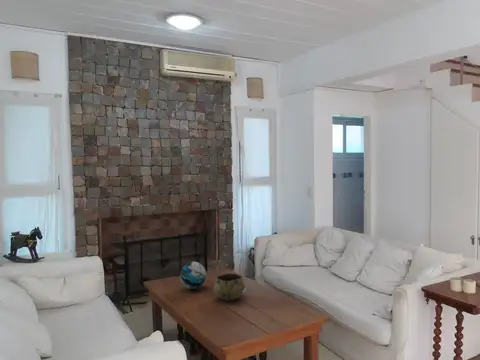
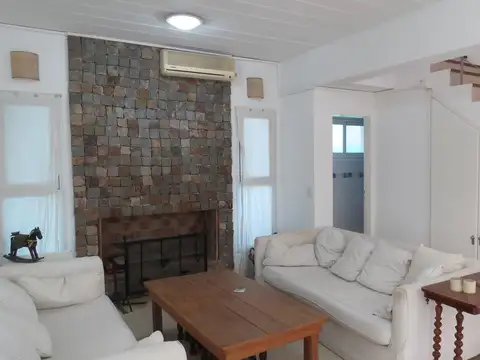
- decorative orb (193, 275)
- decorative bowl (229, 287)
